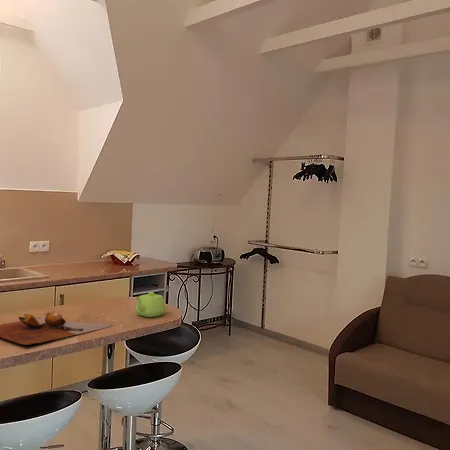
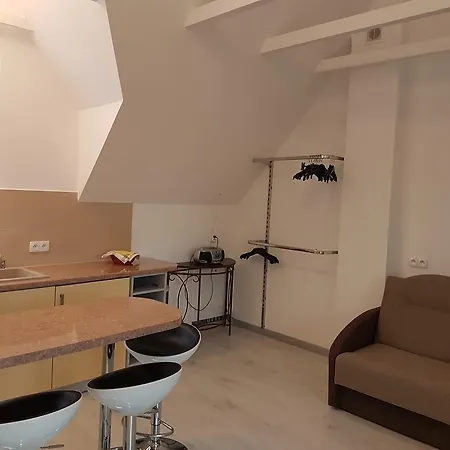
- cutting board (52, 319)
- teapot (148, 303)
